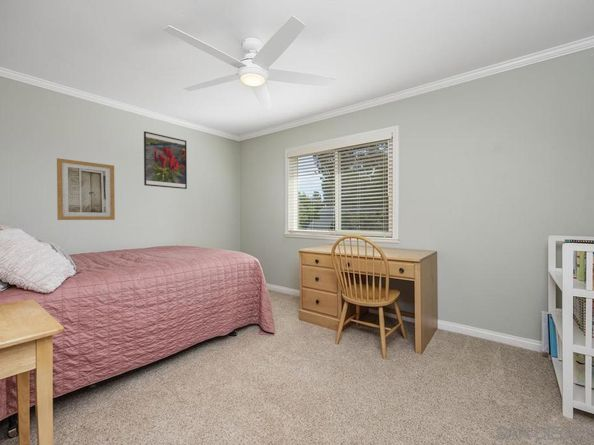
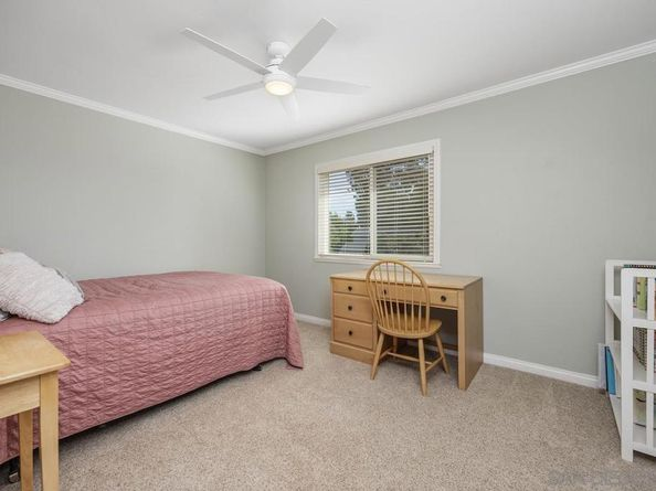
- wall art (87, 191)
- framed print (166, 161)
